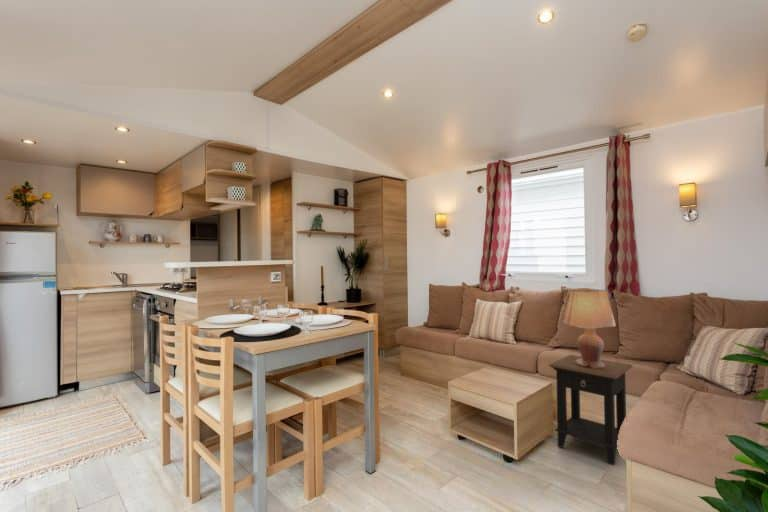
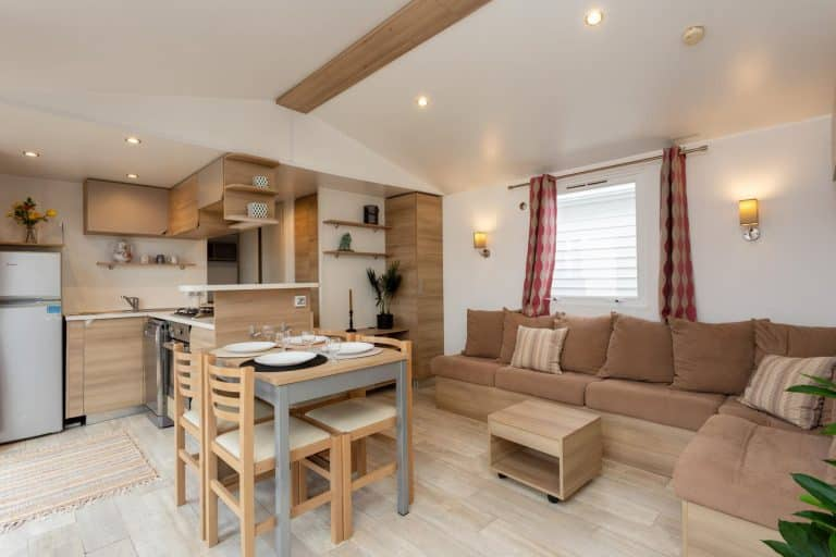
- side table (579, 405)
- lamp (588, 326)
